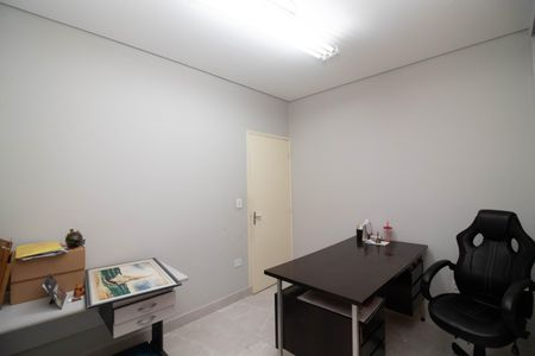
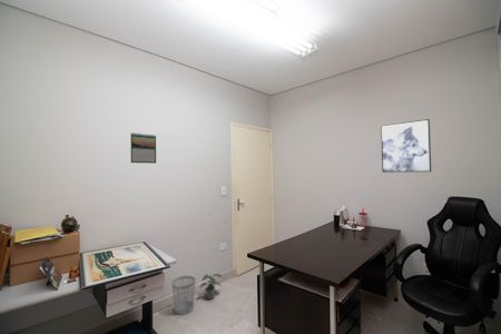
+ wall art (404, 147)
+ wastebasket (184, 294)
+ calendar (144, 148)
+ potted plant (210, 285)
